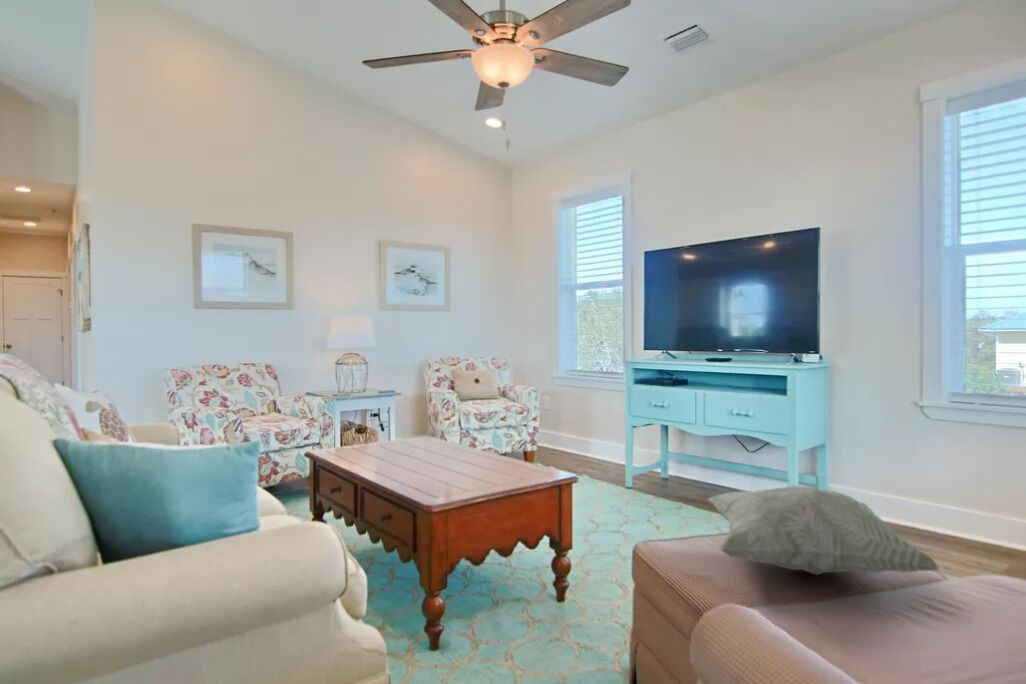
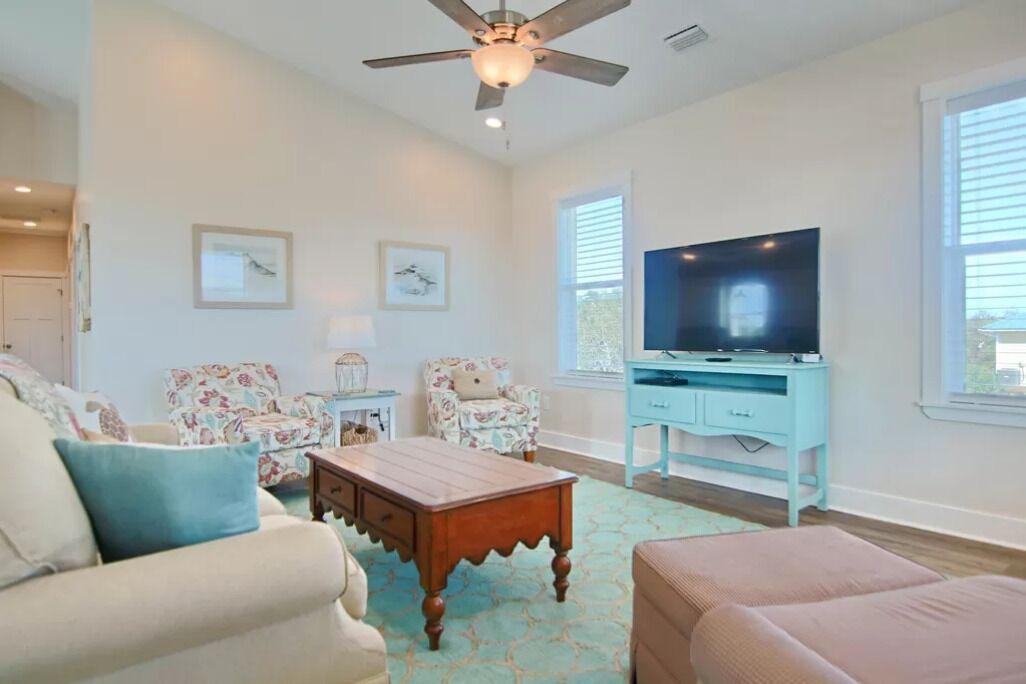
- decorative pillow (803, 527)
